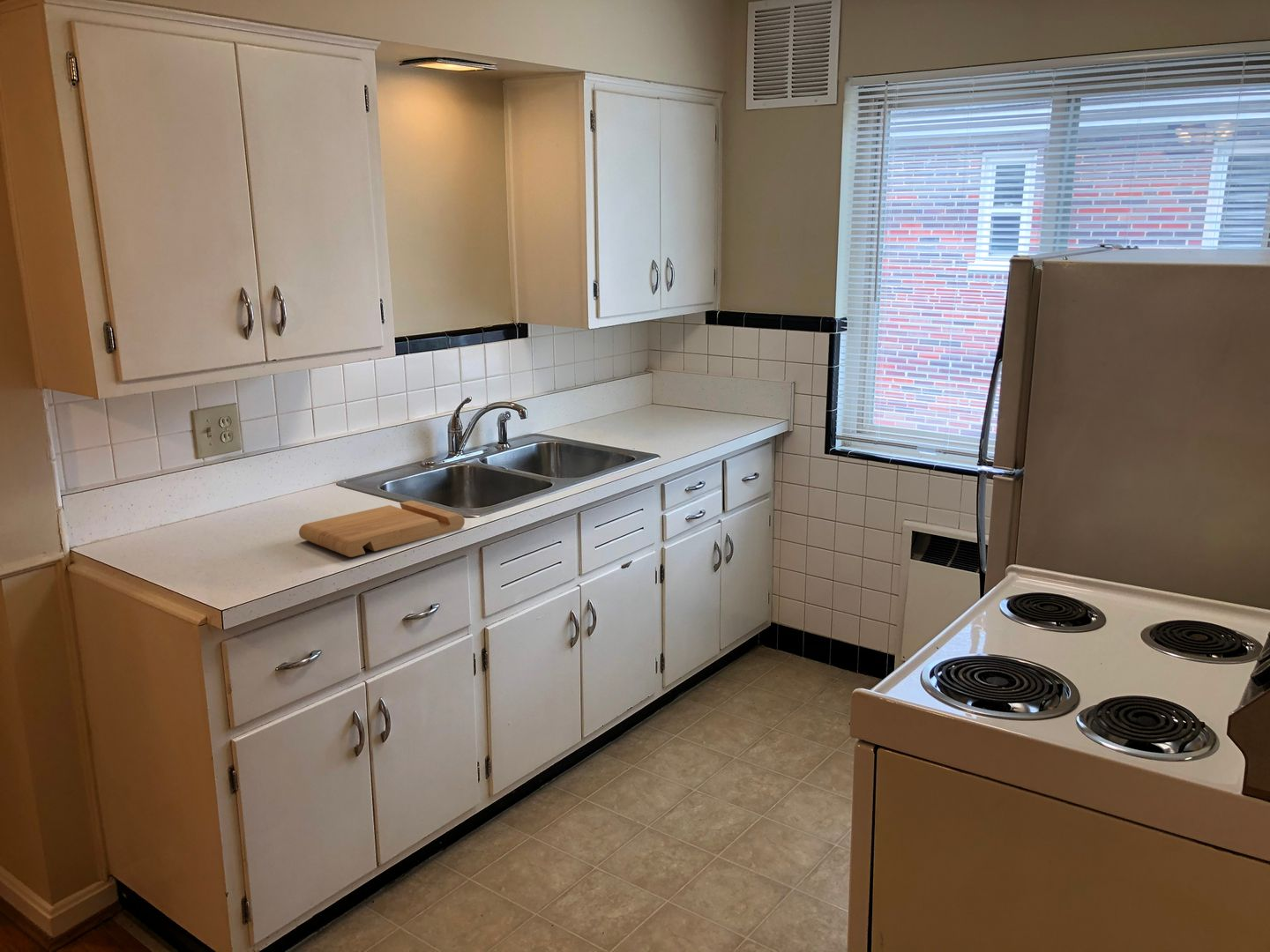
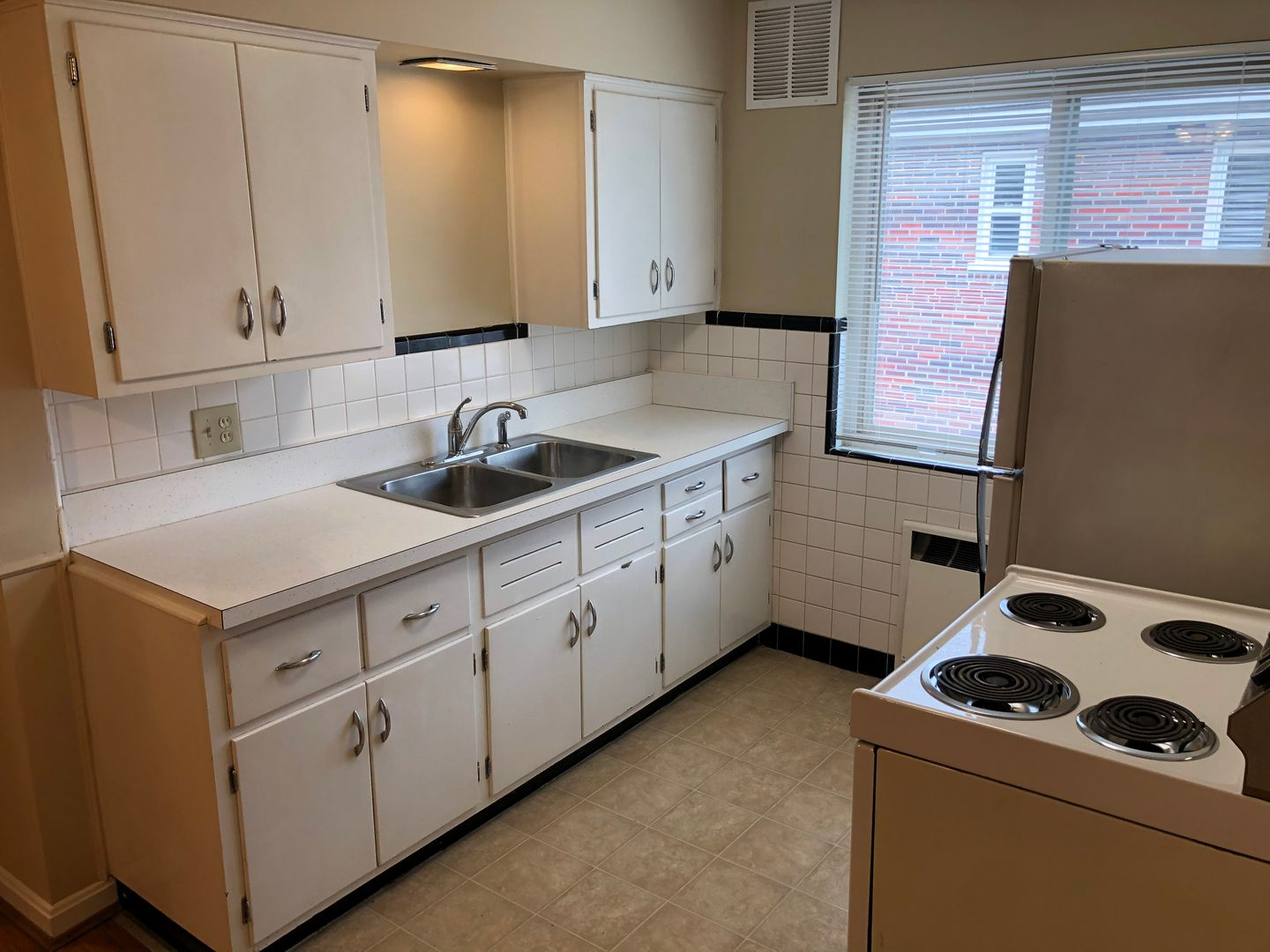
- cutting board (383, 526)
